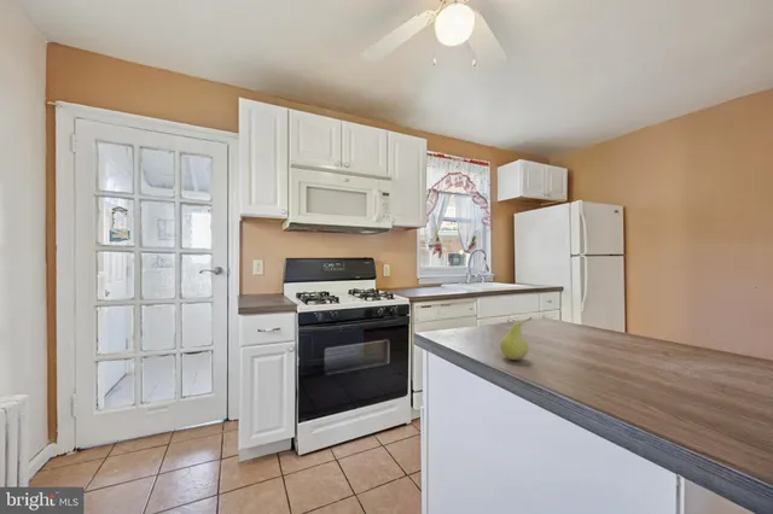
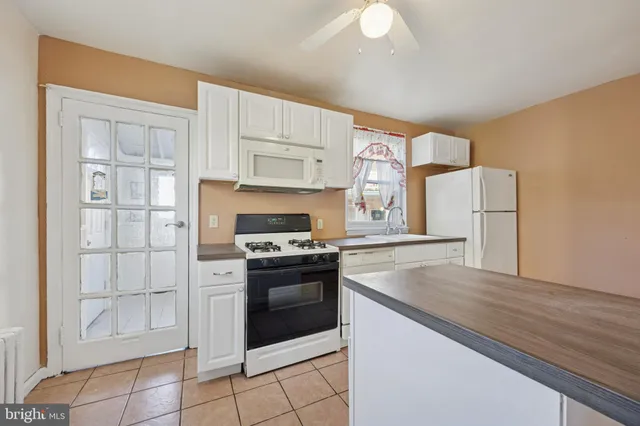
- fruit (516, 337)
